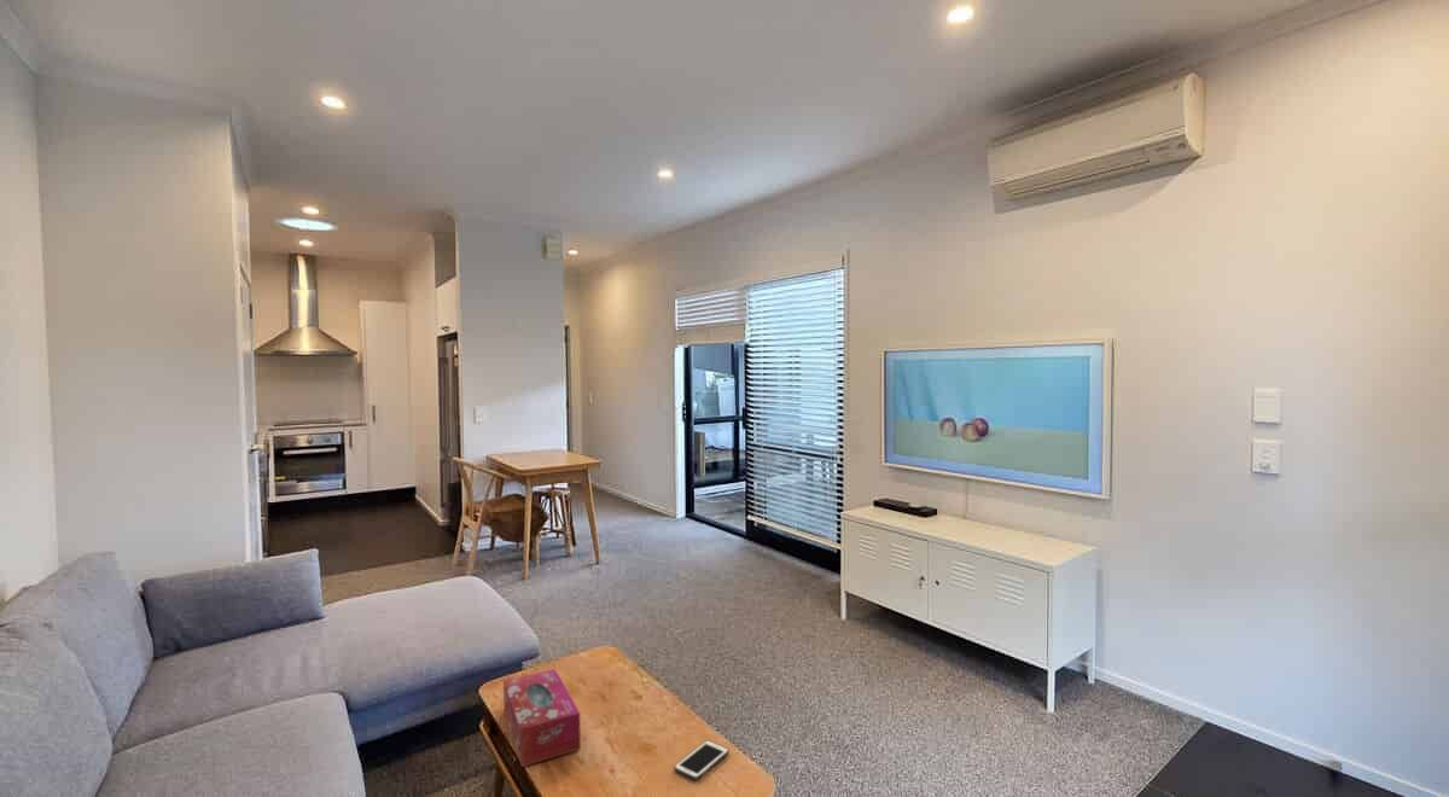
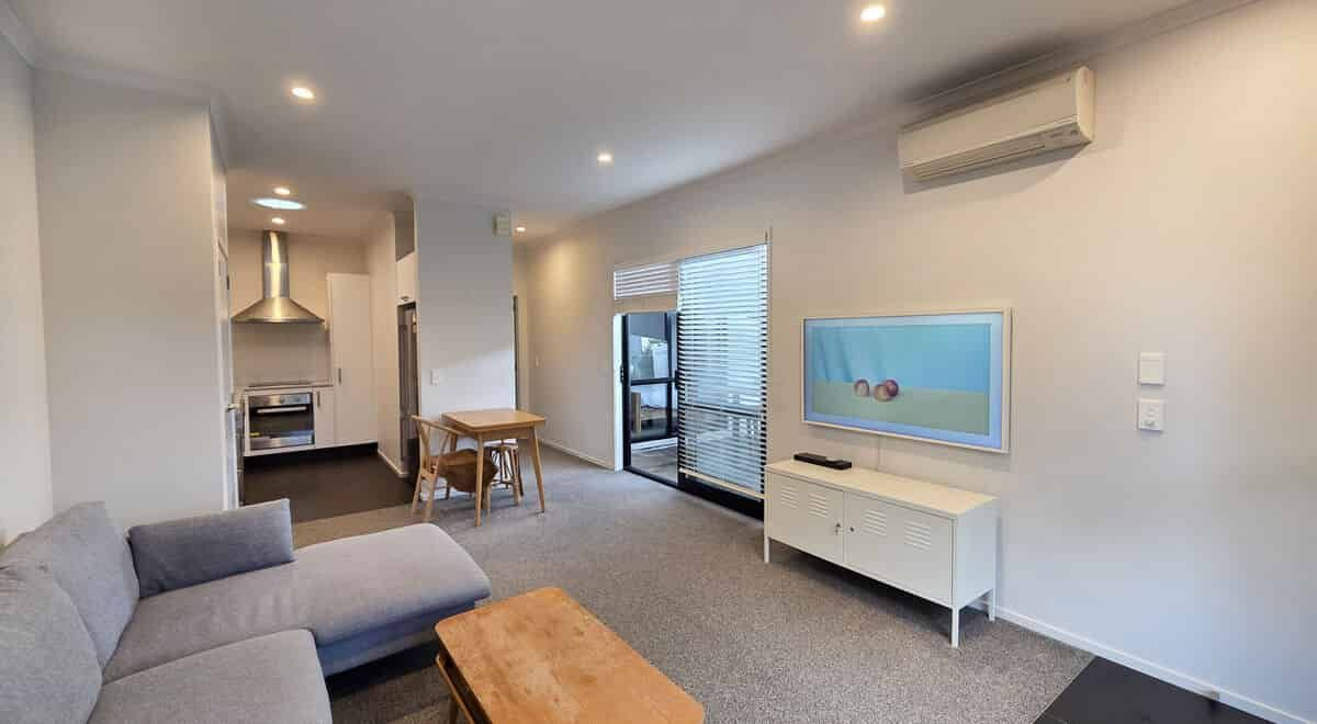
- tissue box (540, 712)
- cell phone (702, 758)
